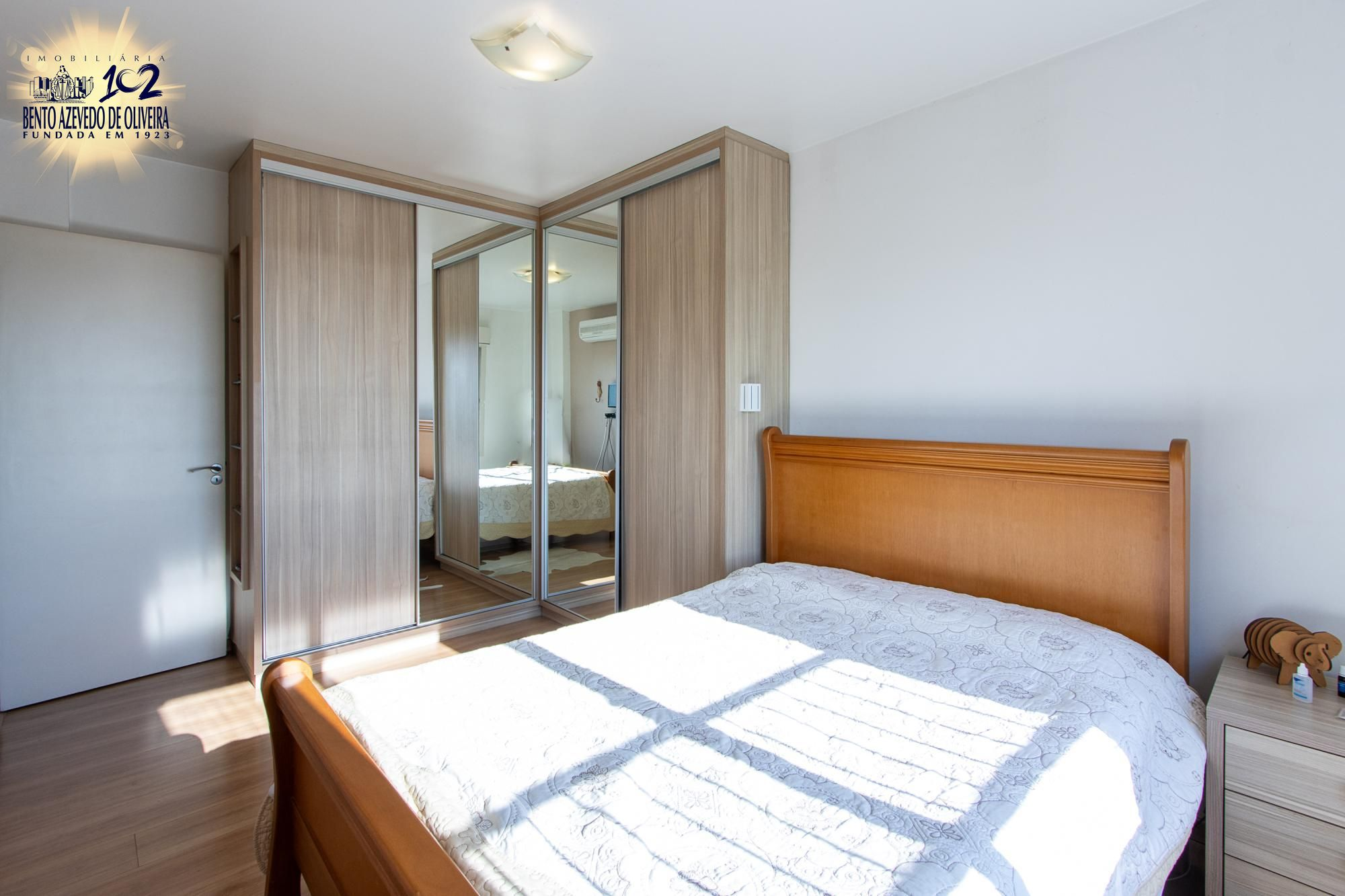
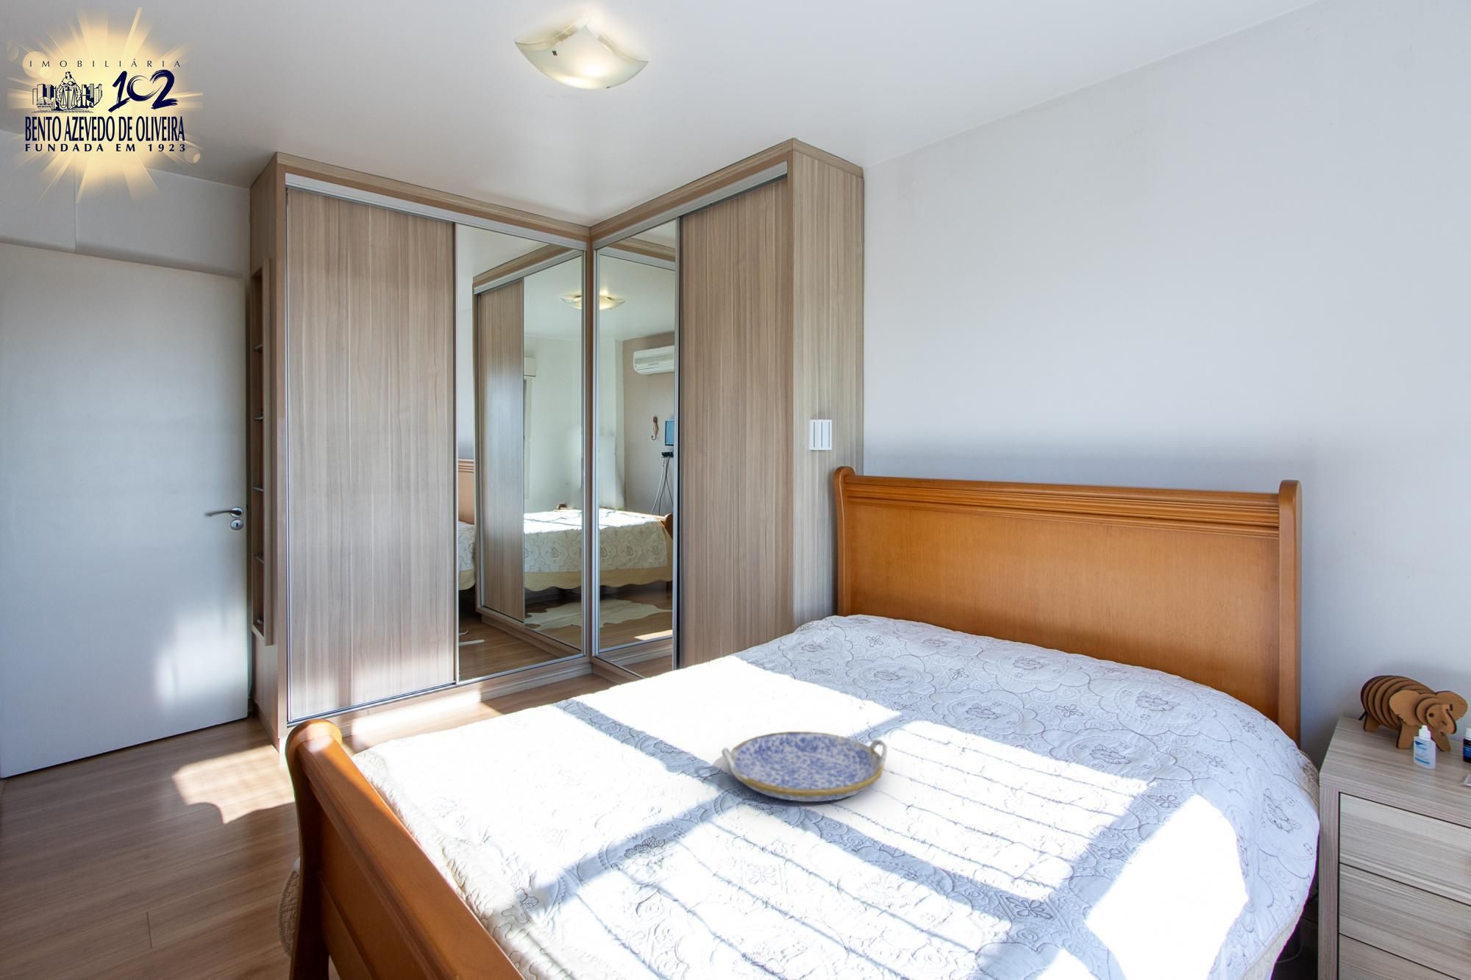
+ serving tray (805, 761)
